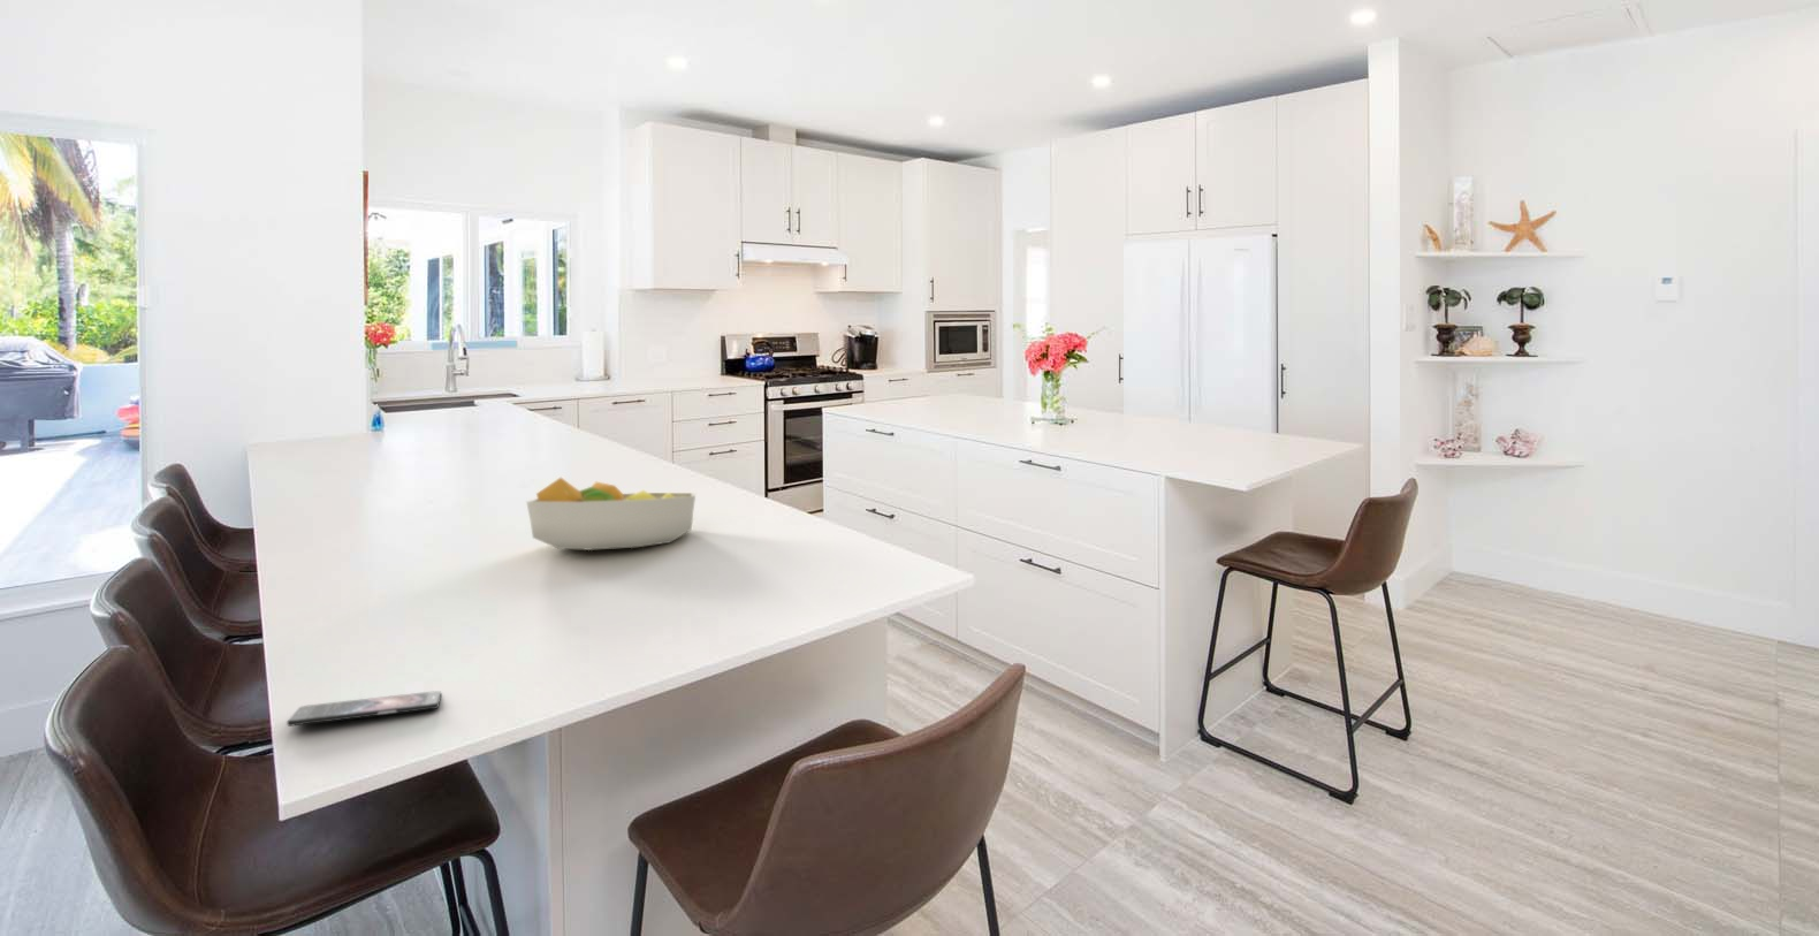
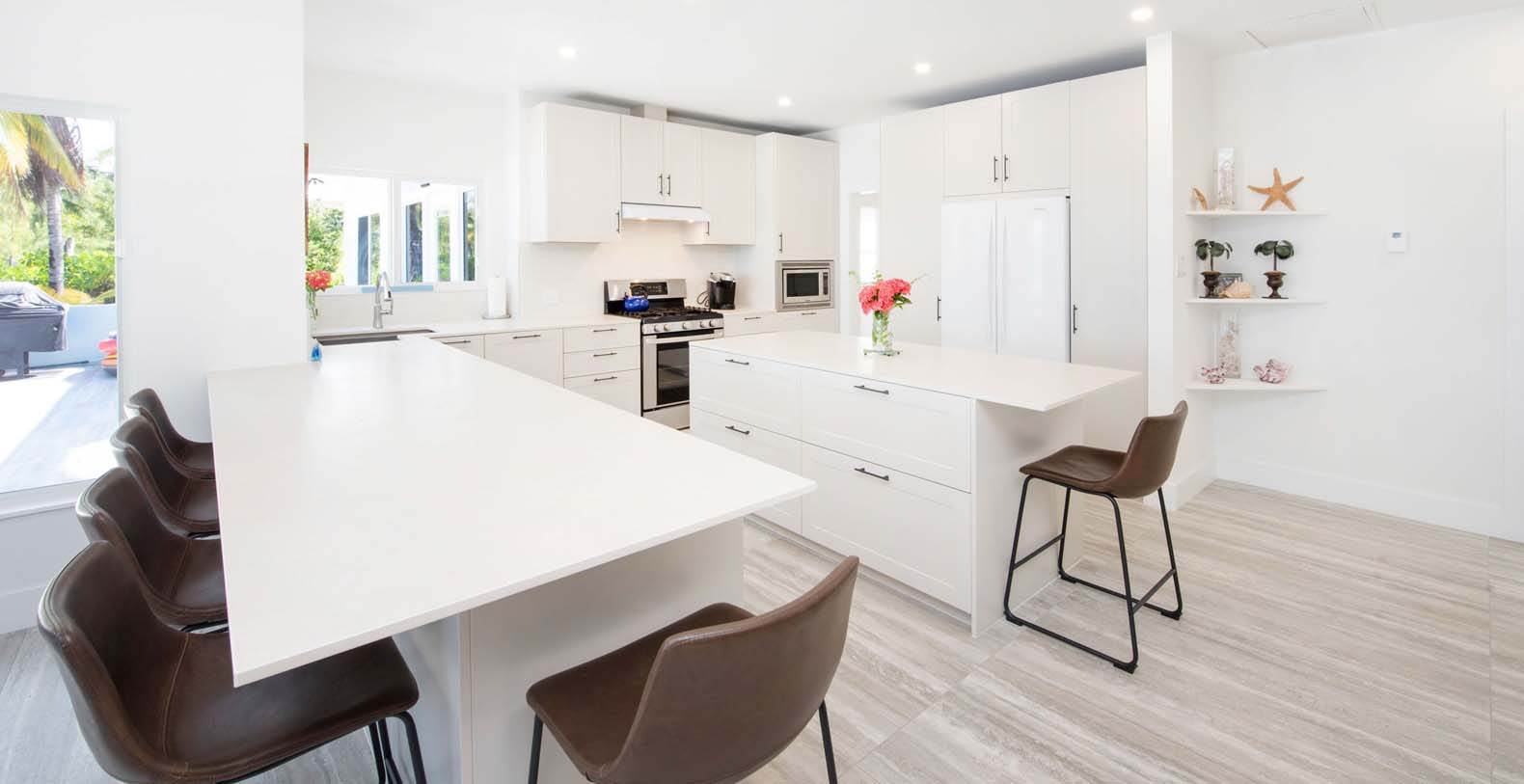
- fruit bowl (616, 509)
- smartphone (369, 707)
